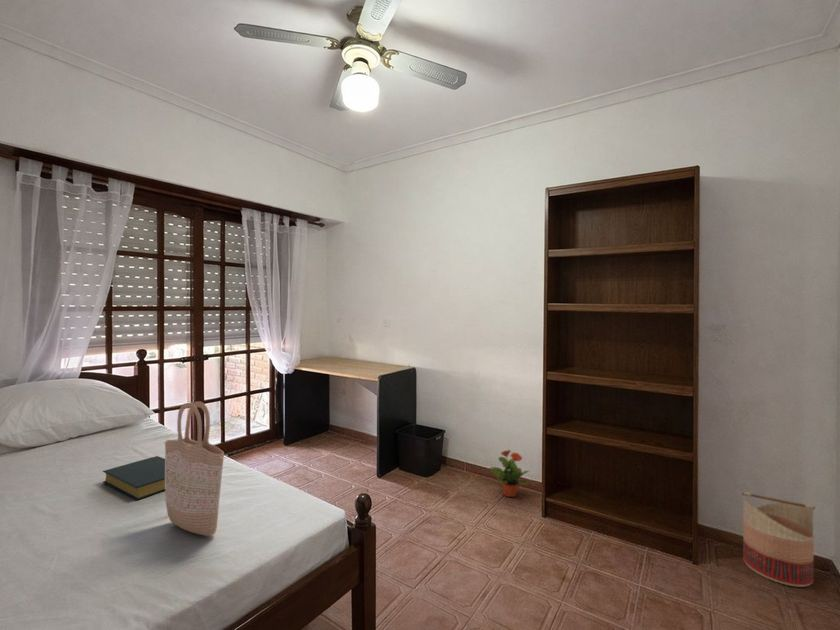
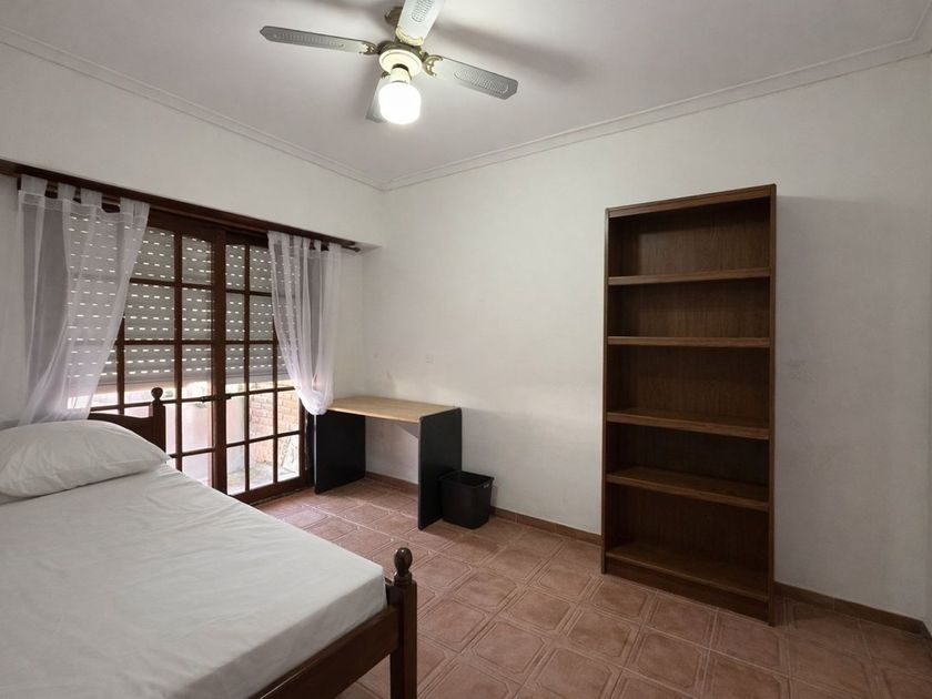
- shopping bag (192, 466)
- basket (776, 534)
- potted plant (510, 472)
- hardback book (148, 475)
